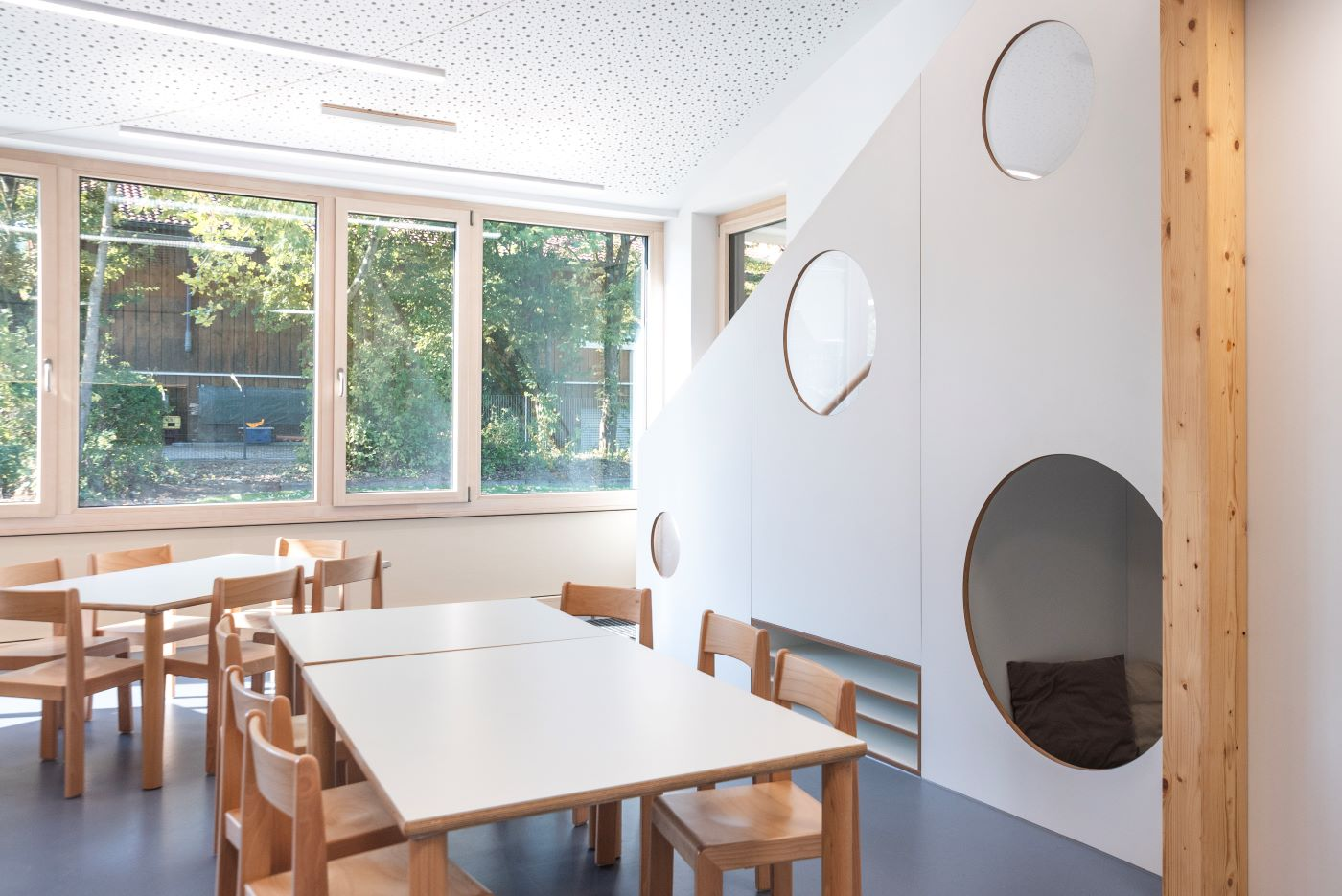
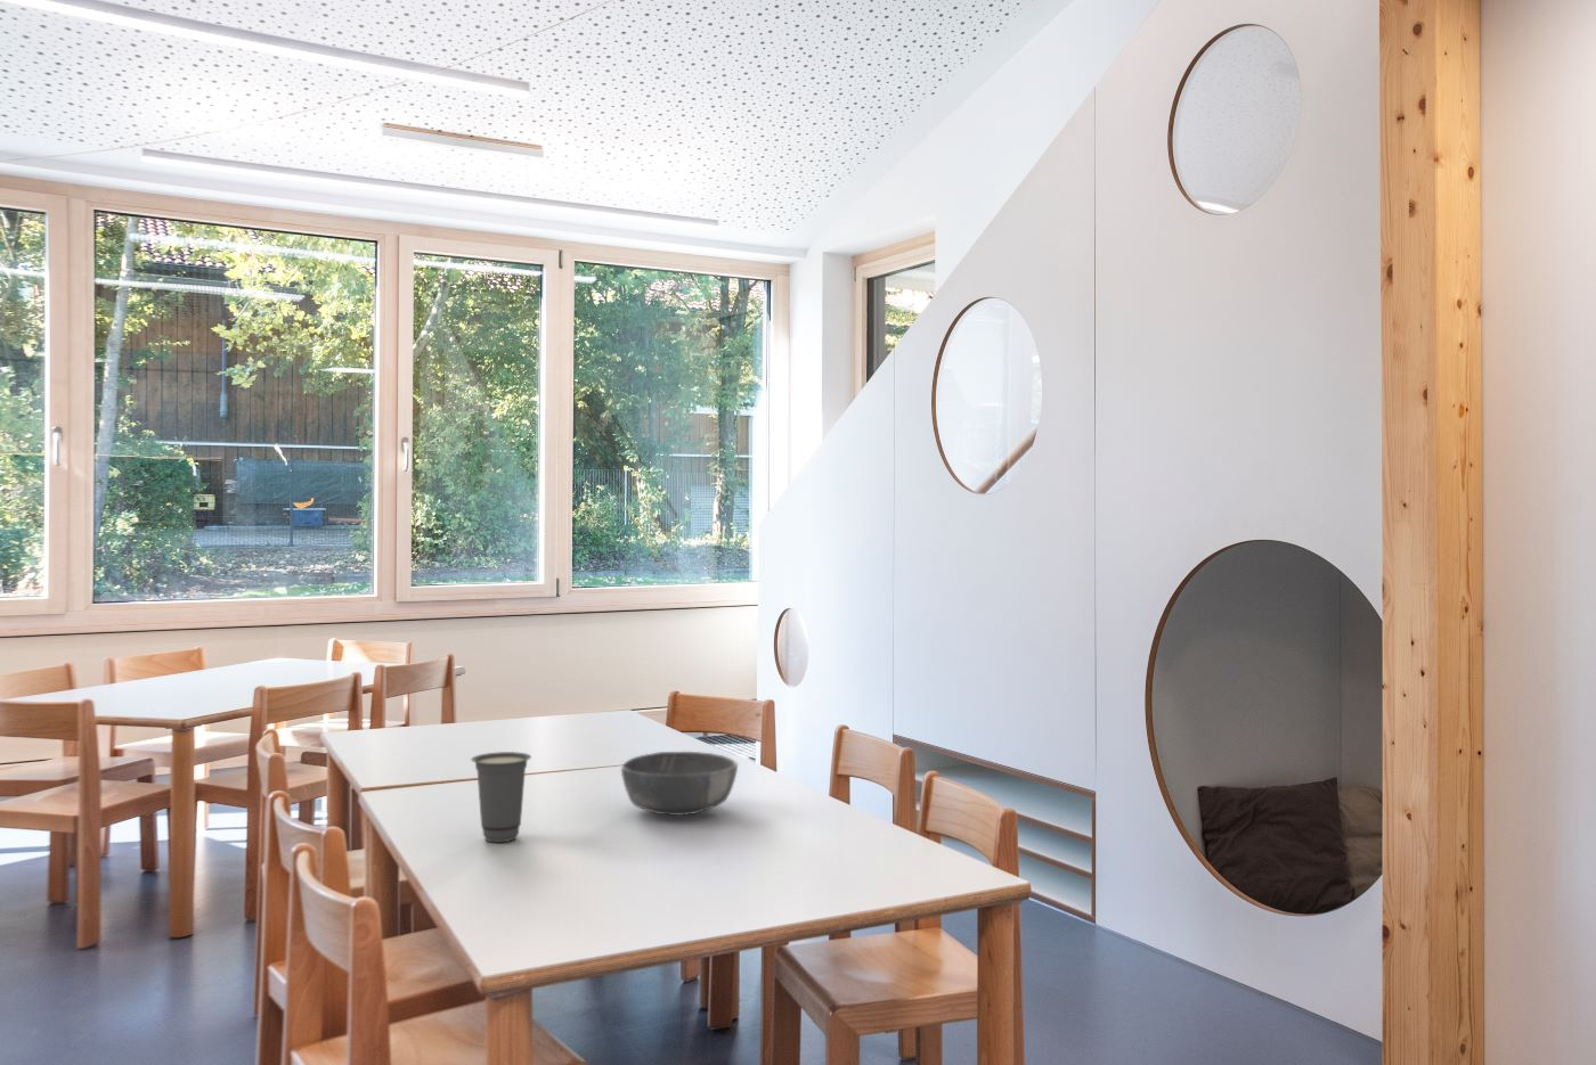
+ cup (501, 798)
+ bowl (679, 786)
